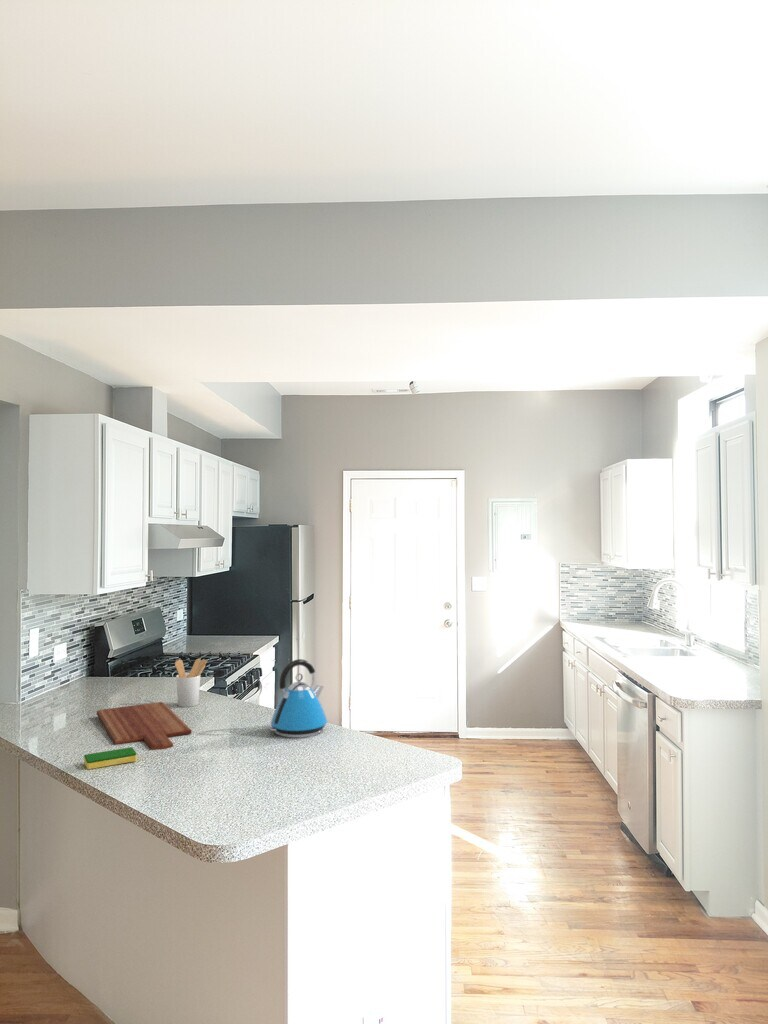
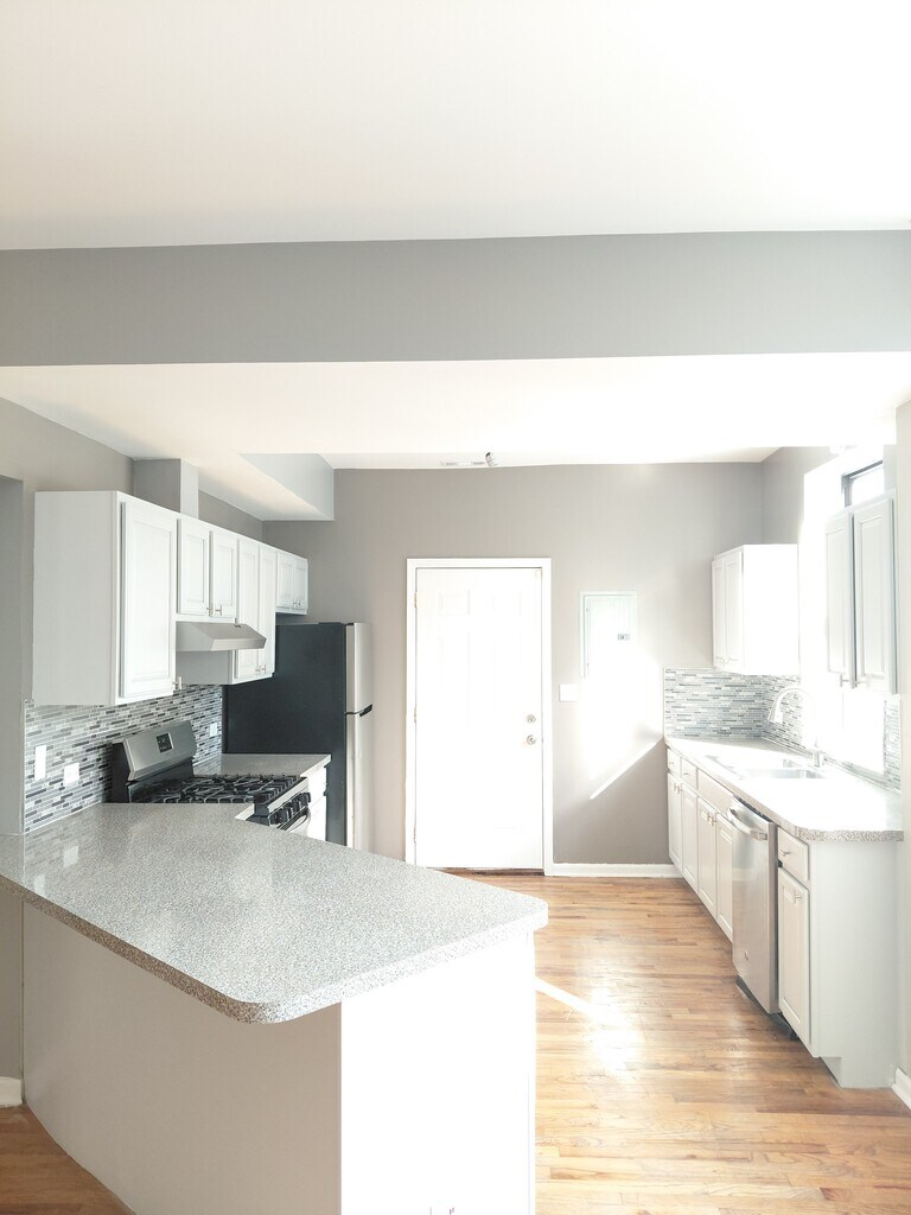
- utensil holder (192, 681)
- dish sponge (110, 757)
- kettle (297, 695)
- cutting board (142, 722)
